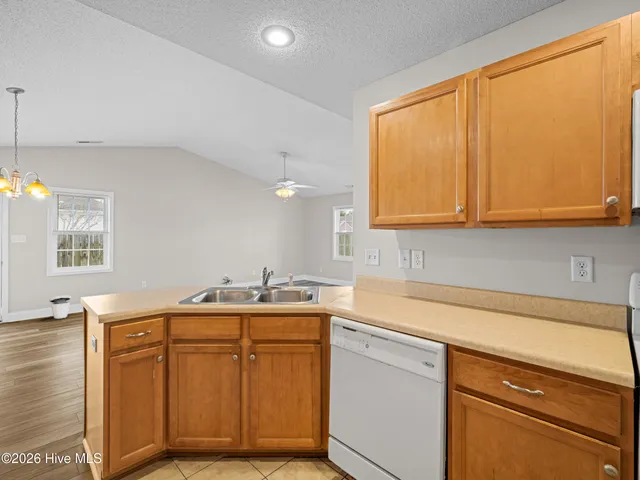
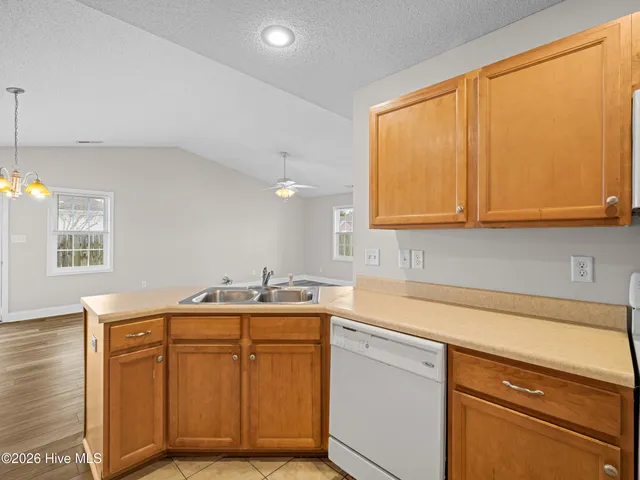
- trash can (60, 306)
